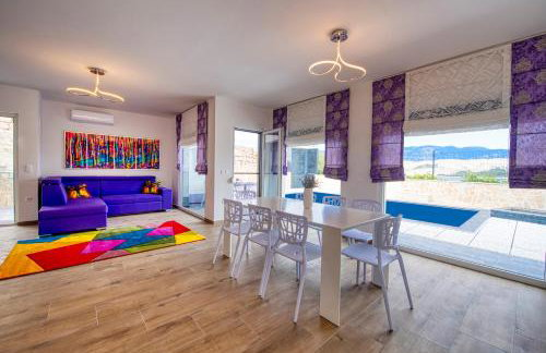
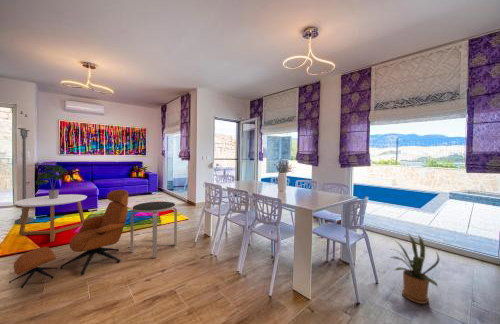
+ armchair (78, 231)
+ potted plant (52, 181)
+ floor lamp (24, 167)
+ side table (154, 226)
+ coffee table (52, 216)
+ house plant (411, 267)
